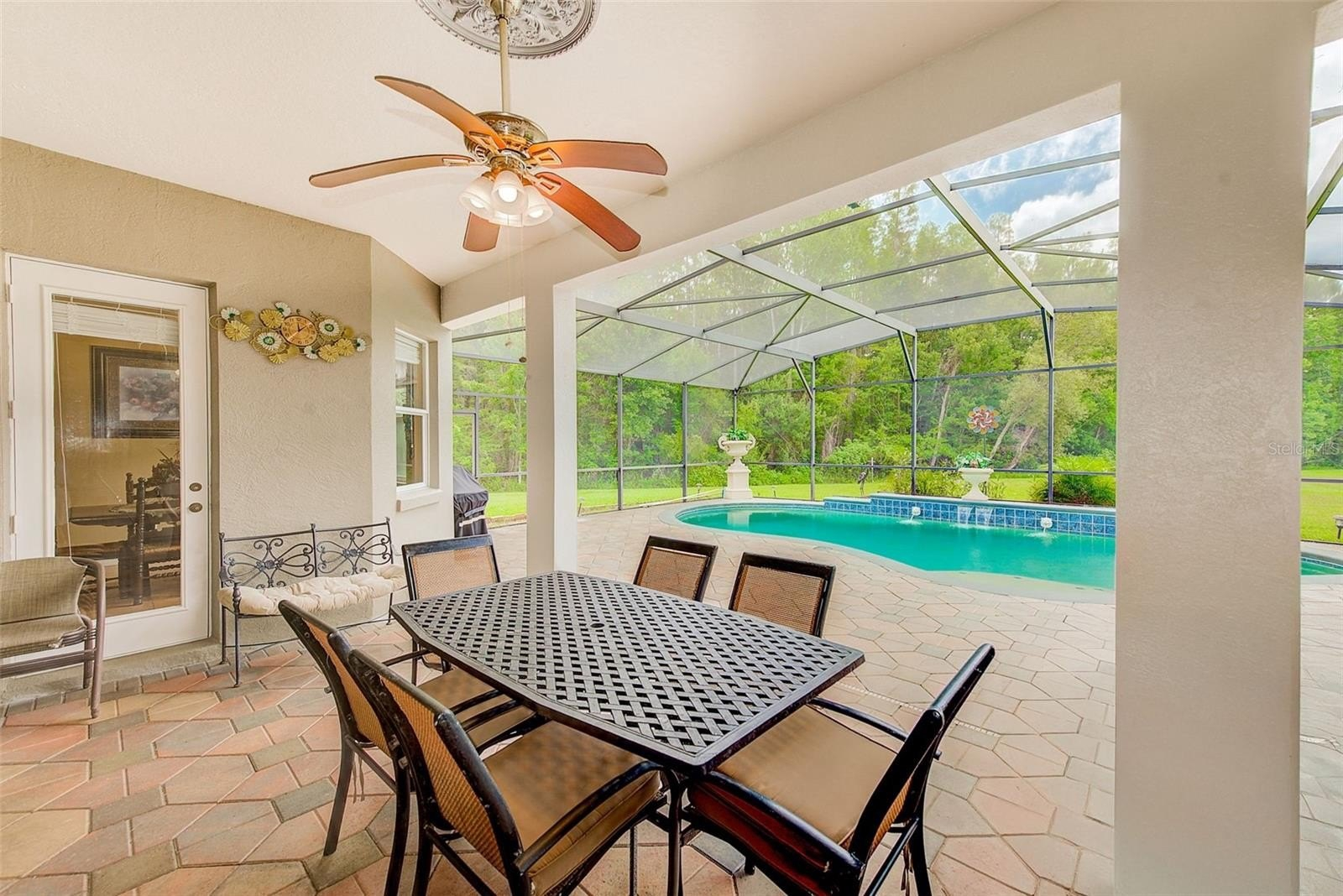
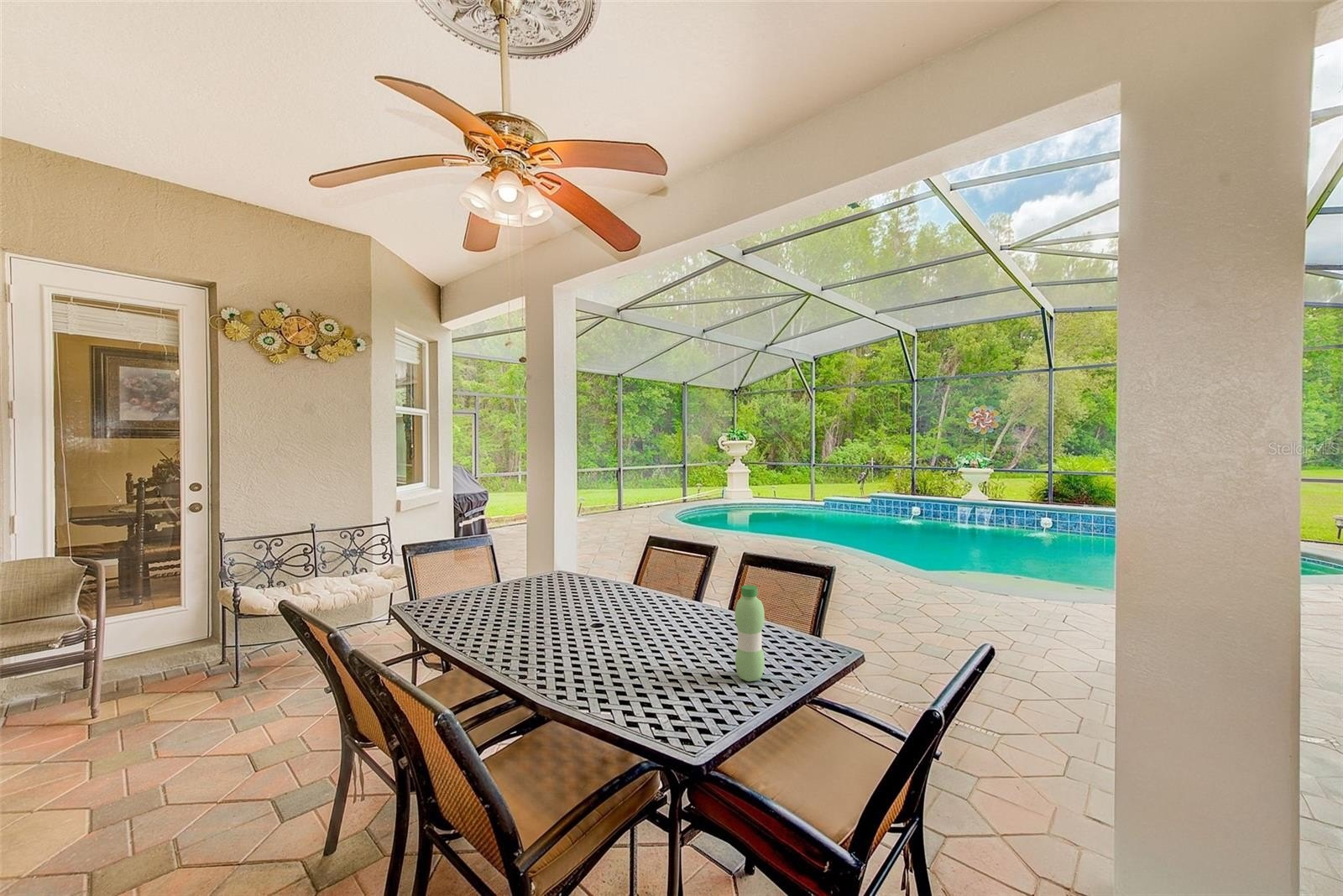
+ water bottle (750, 632)
